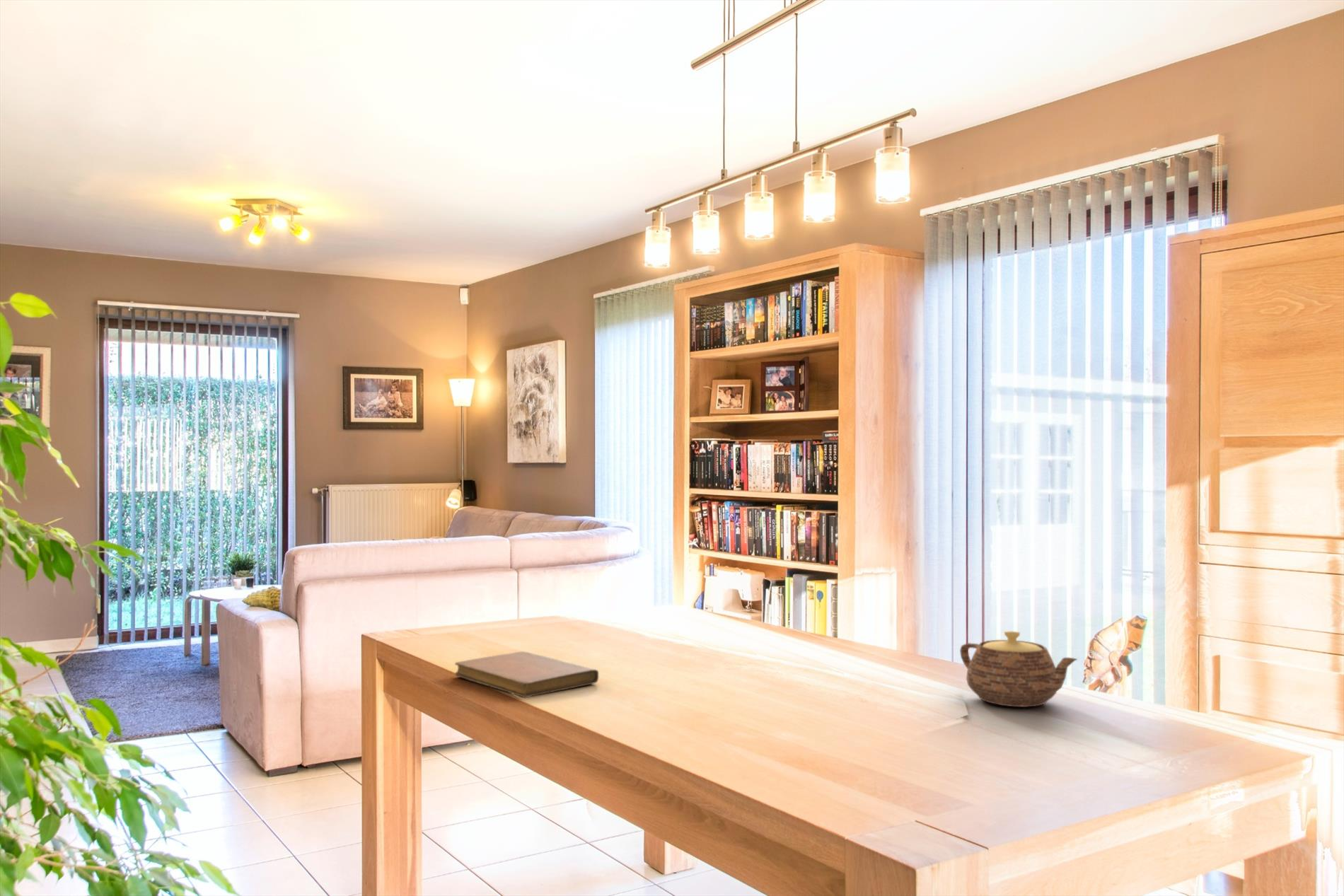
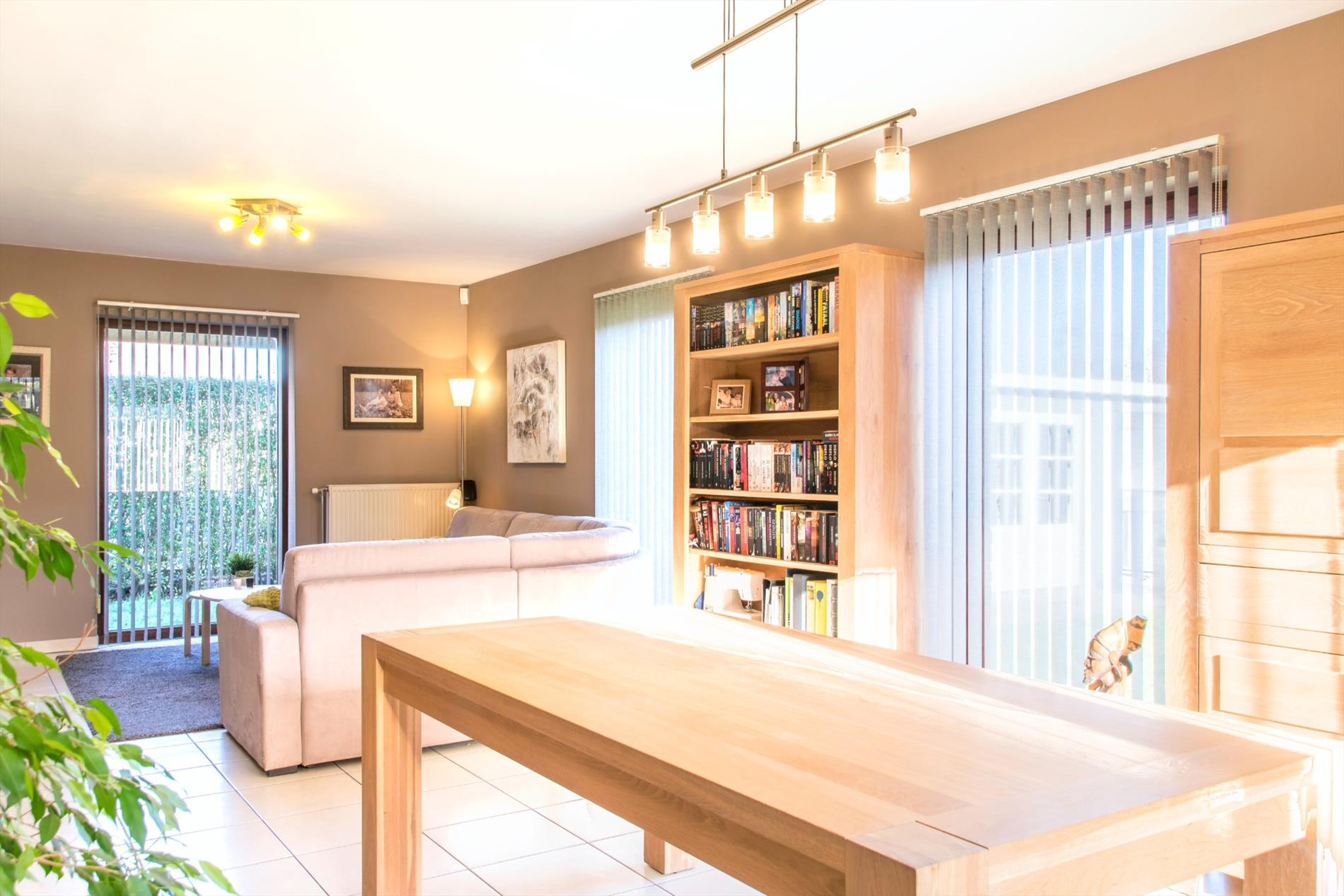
- notebook (525, 672)
- teapot (1016, 666)
